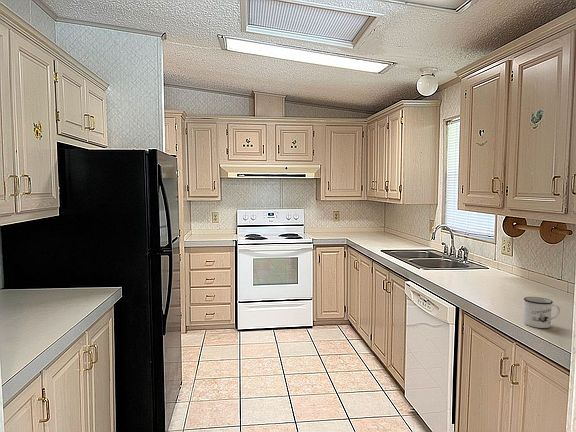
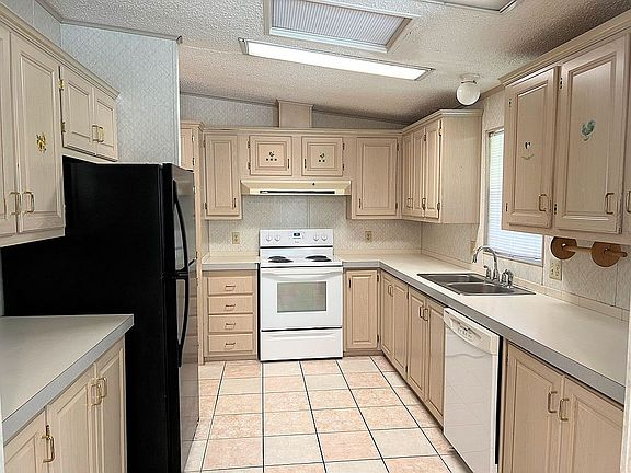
- mug (541, 312)
